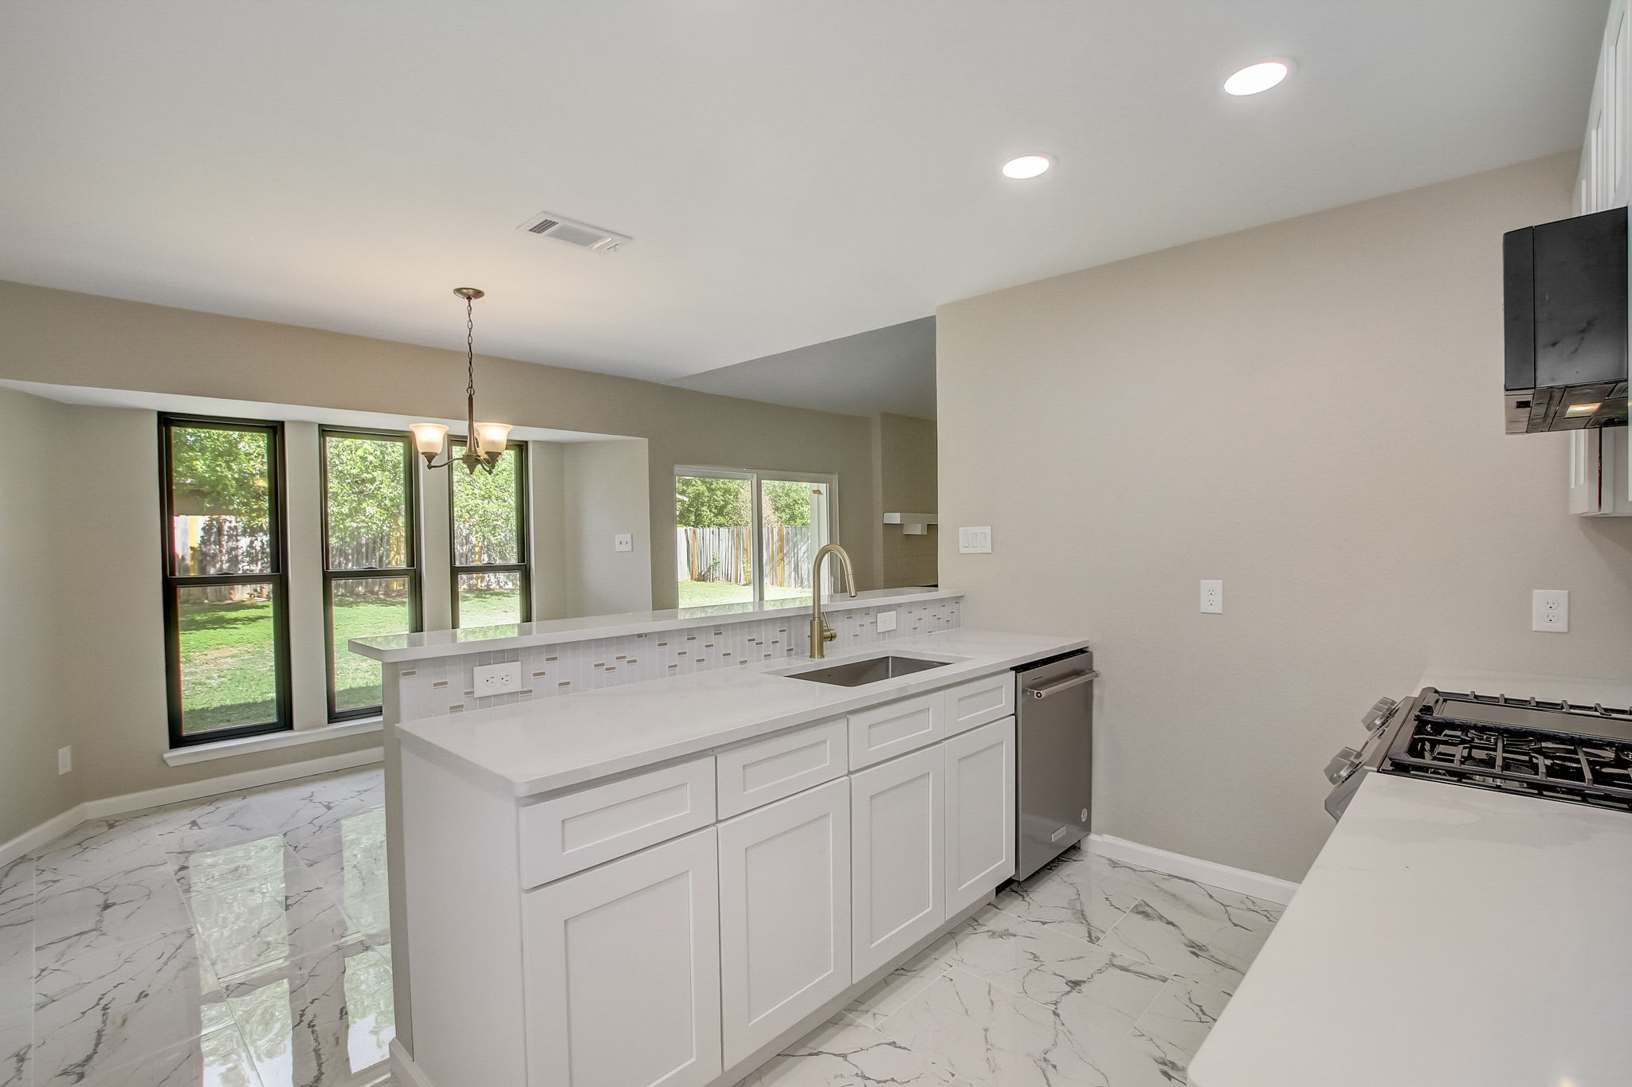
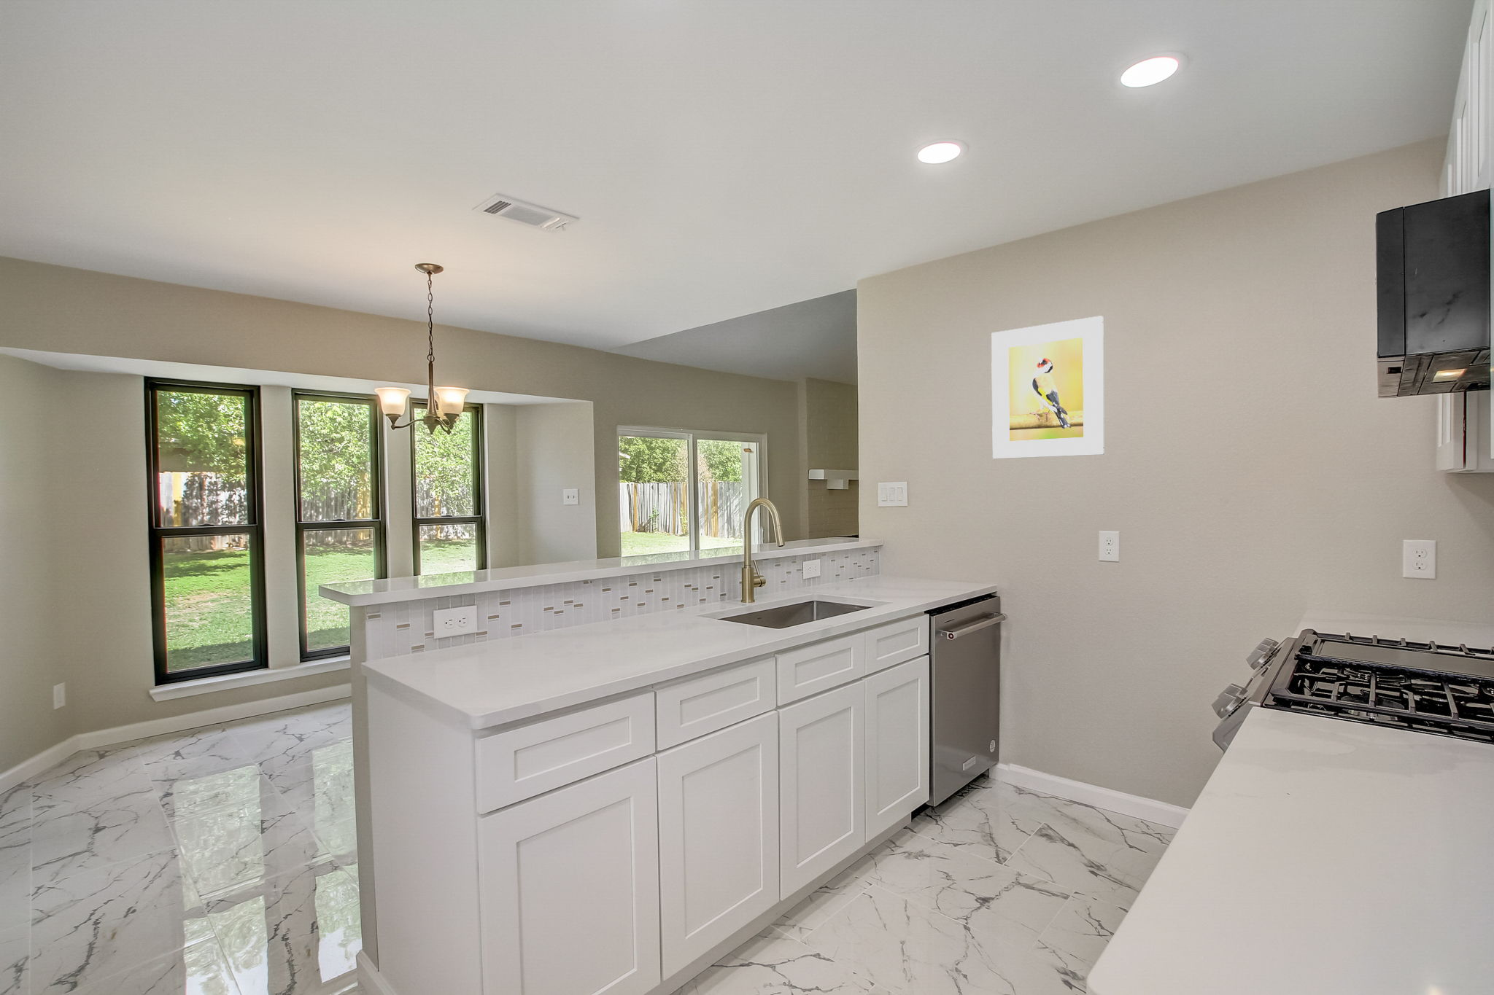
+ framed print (1044, 391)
